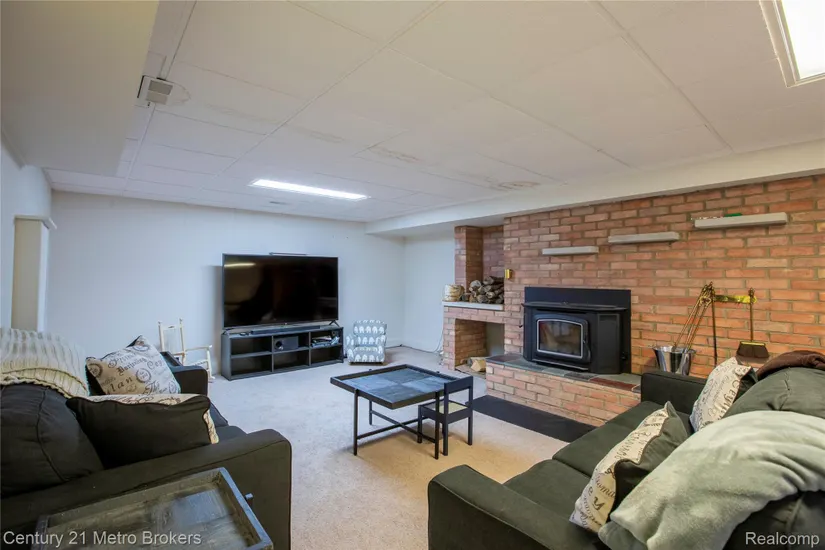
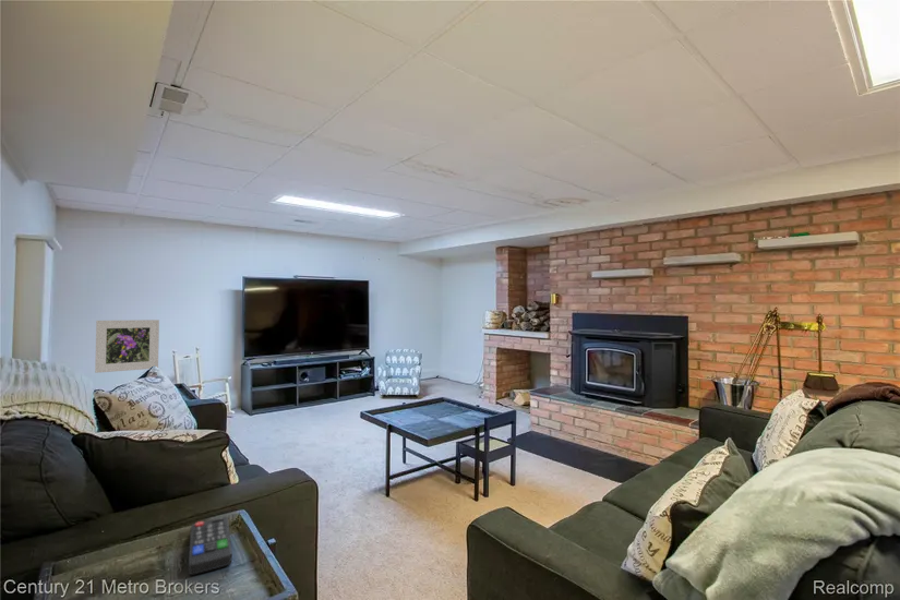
+ remote control (209, 542)
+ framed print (128, 345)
